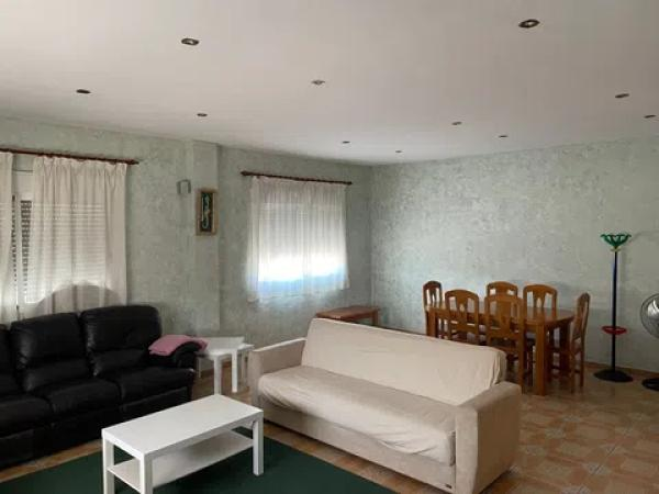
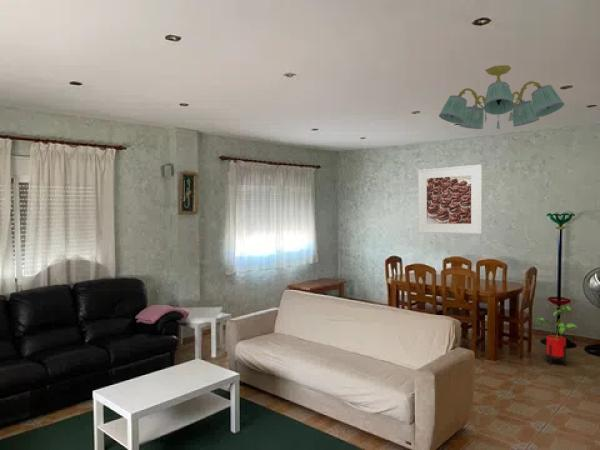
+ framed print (448, 200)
+ house plant (557, 334)
+ chandelier (498, 98)
